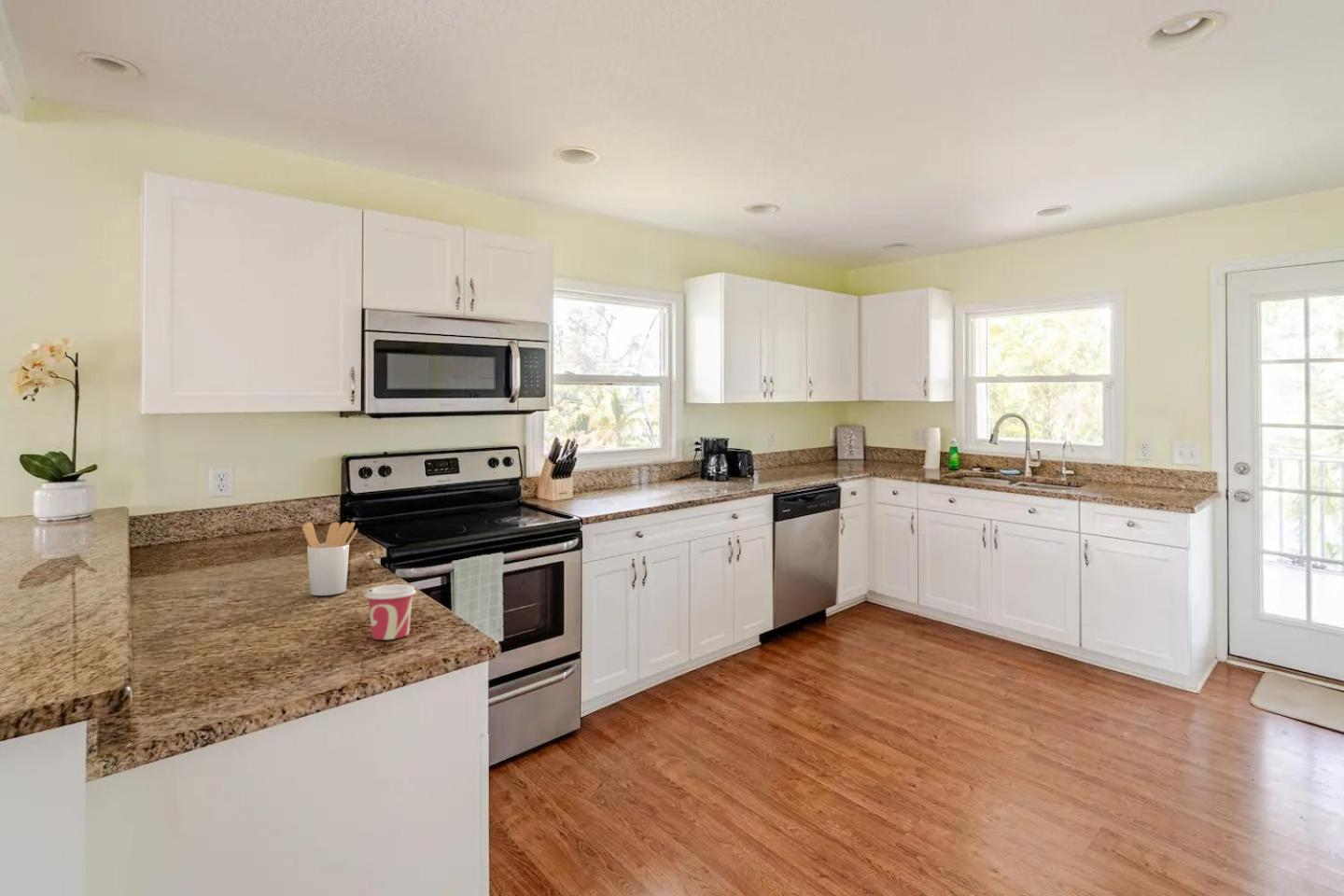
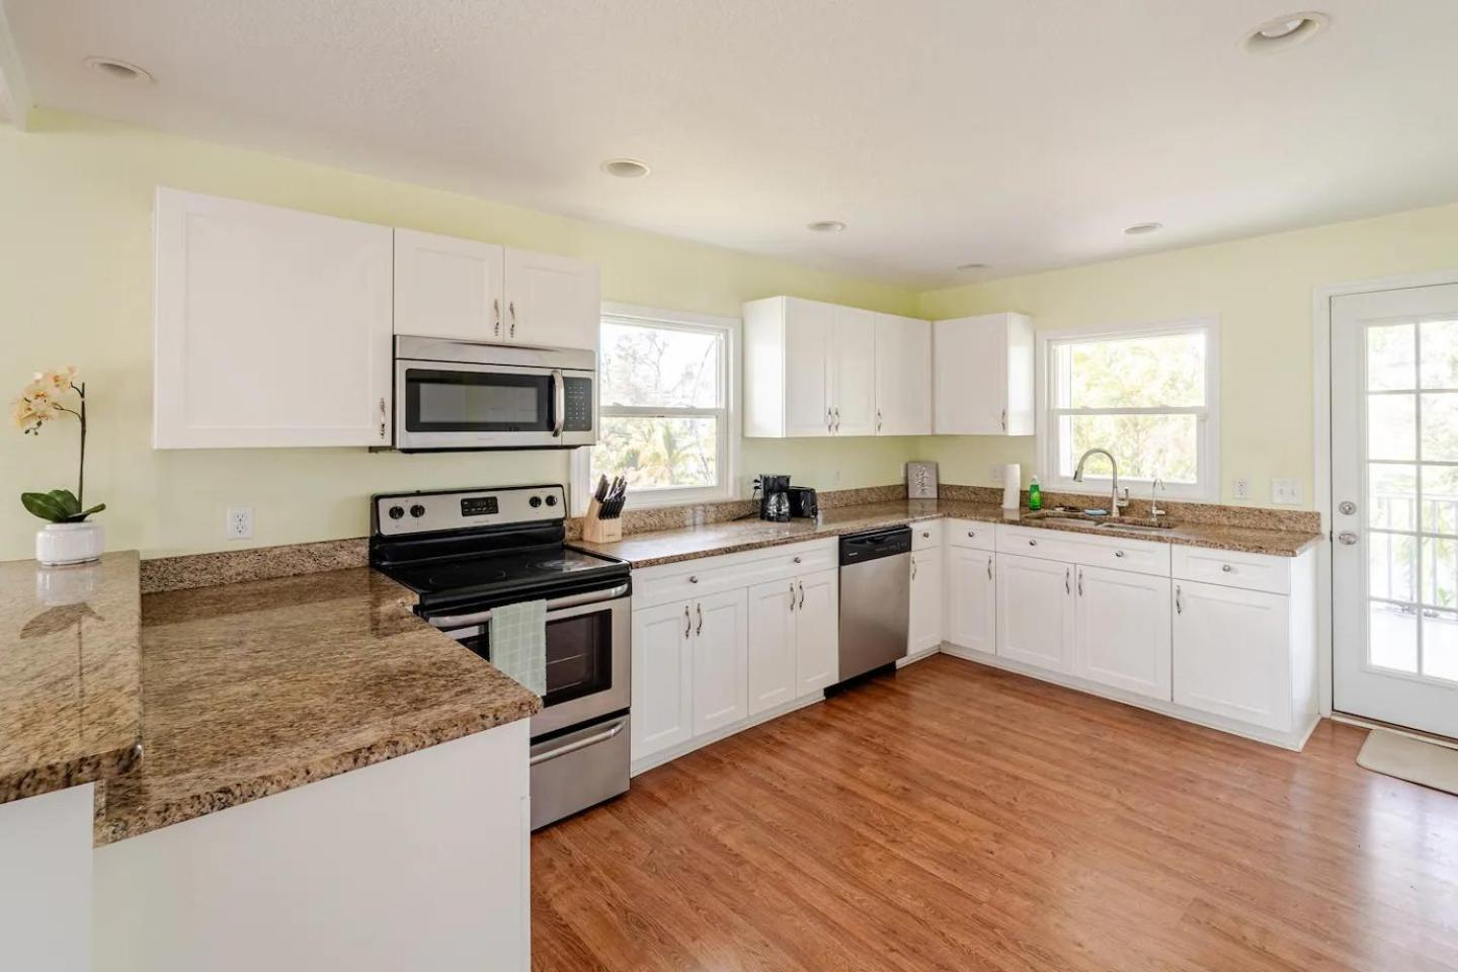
- cup (390, 611)
- utensil holder (332, 555)
